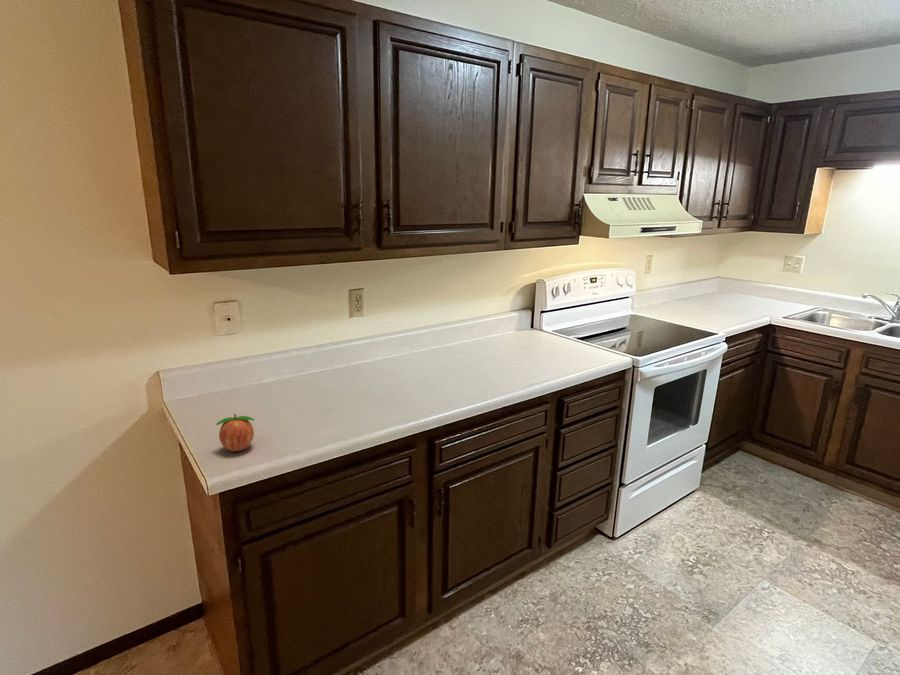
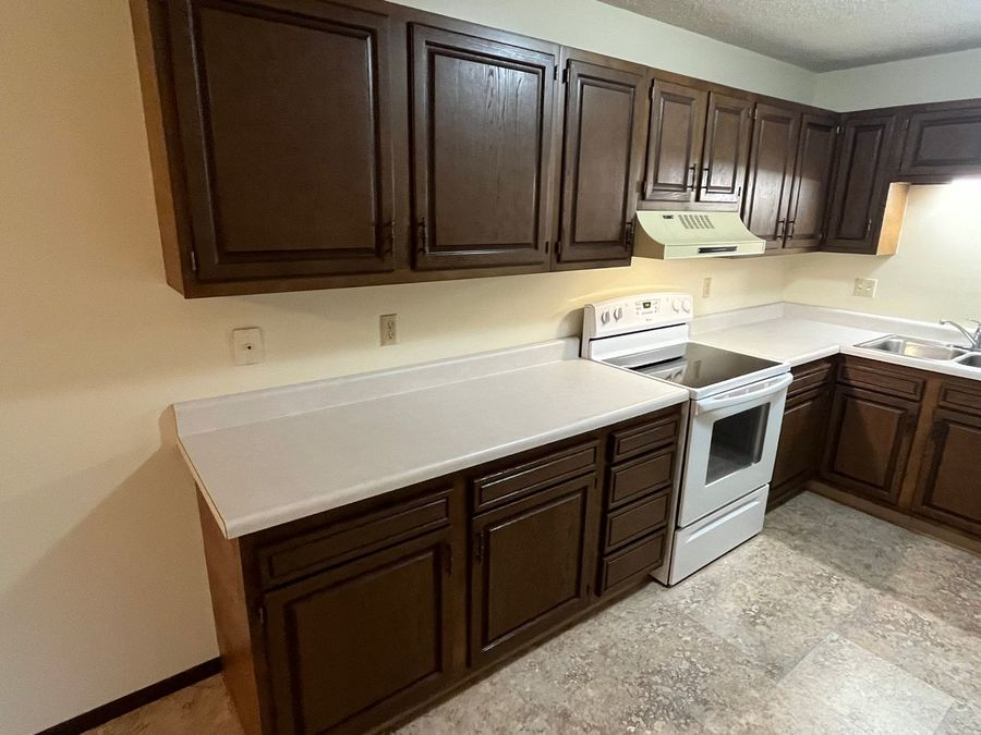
- fruit (235, 431)
